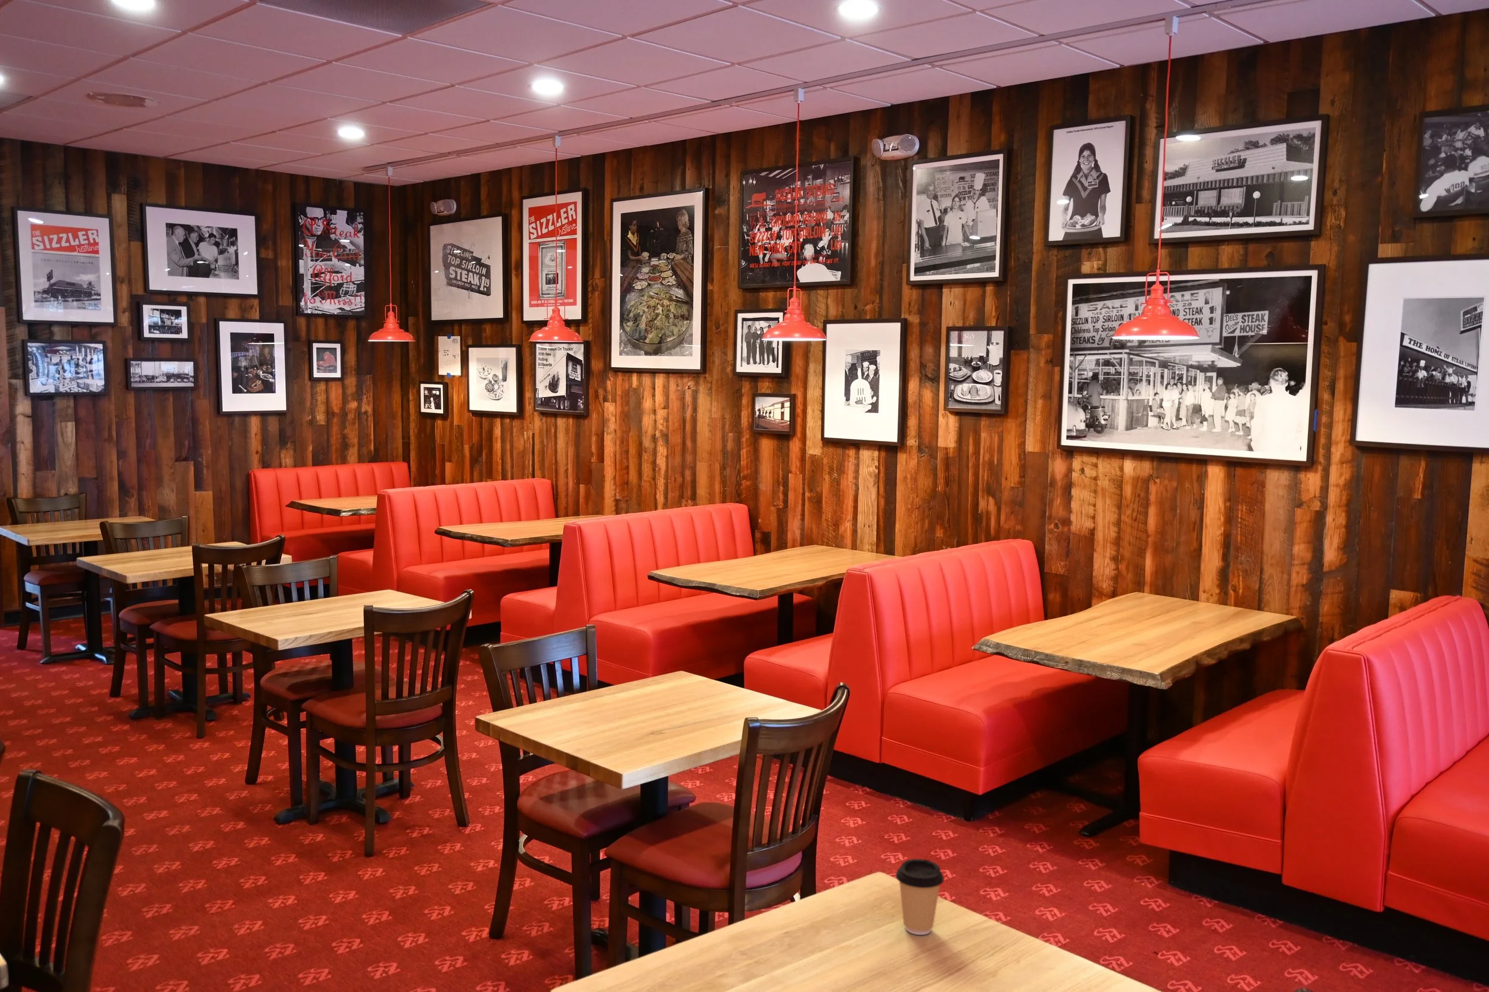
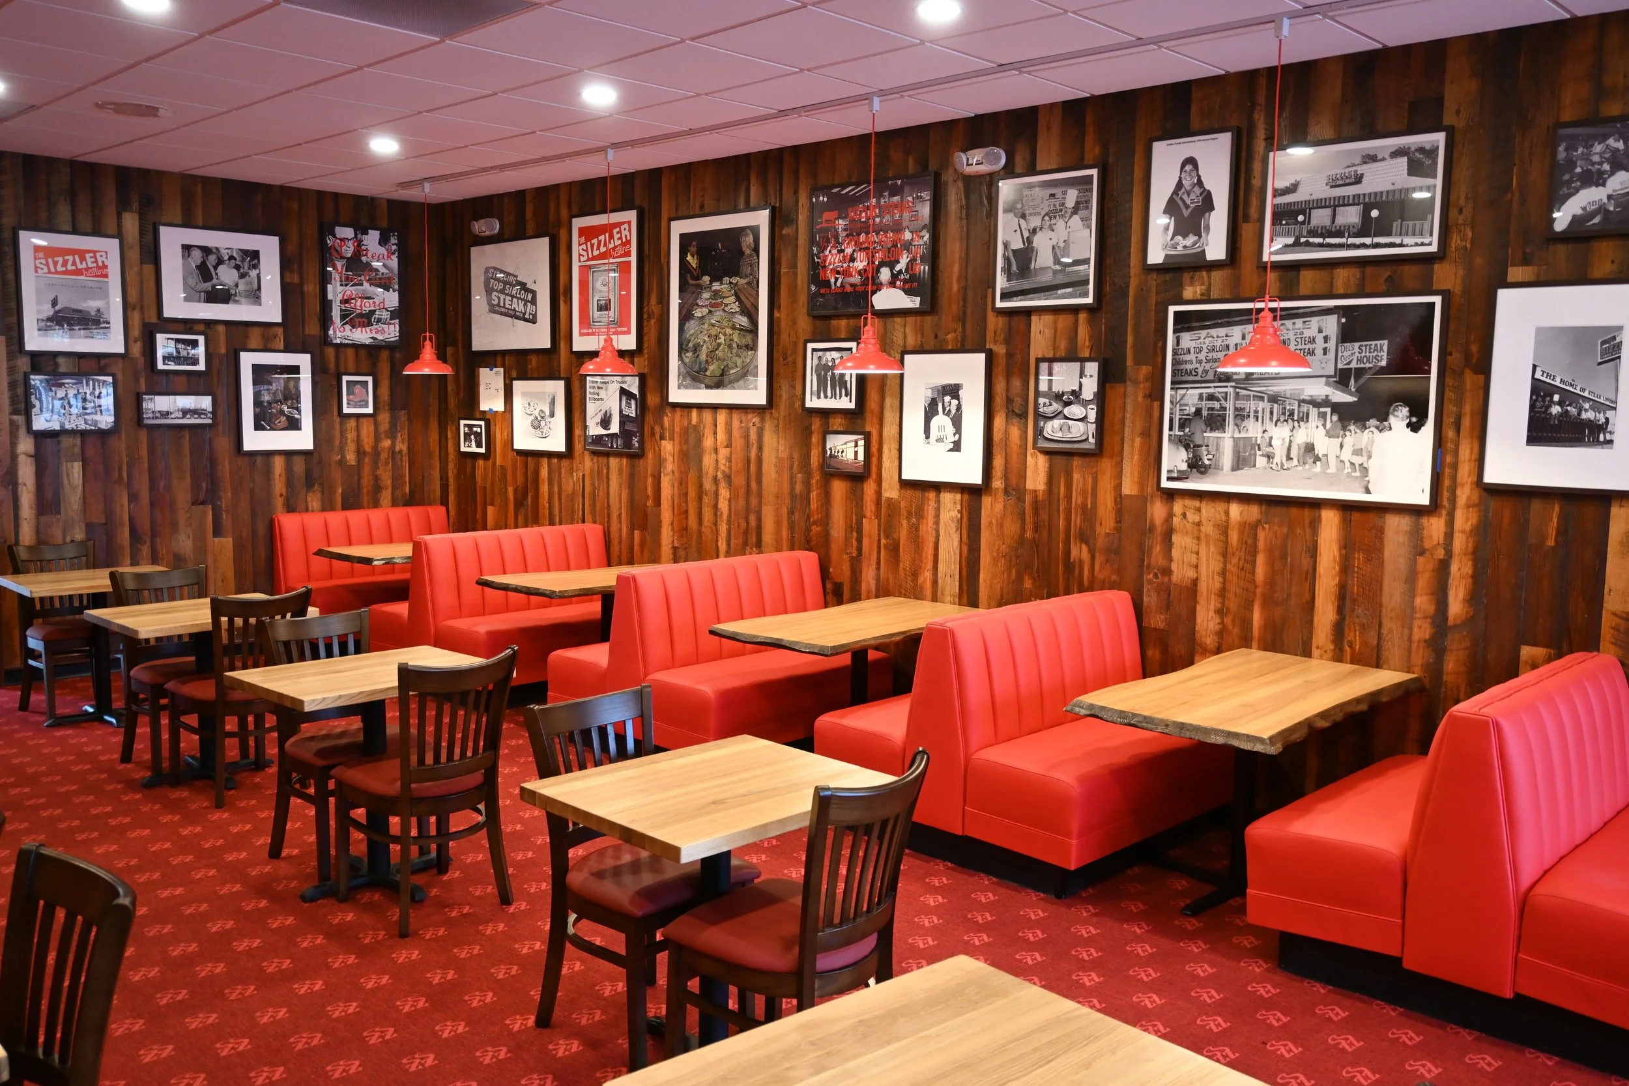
- coffee cup (920, 898)
